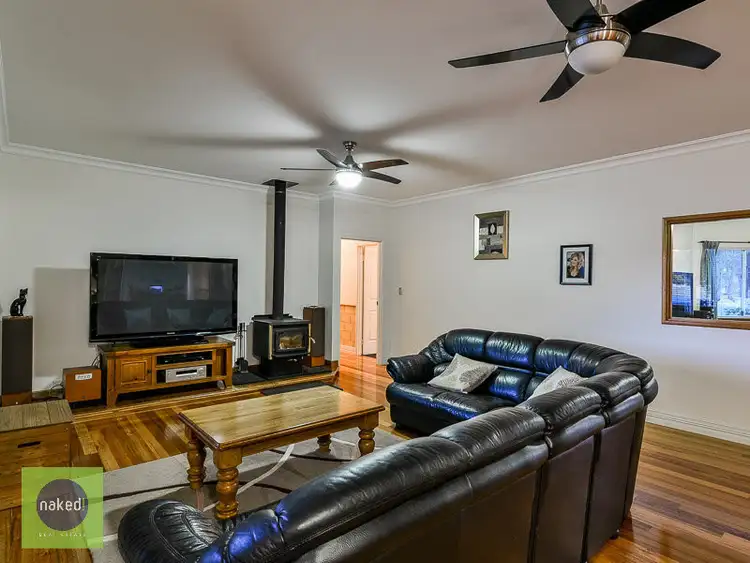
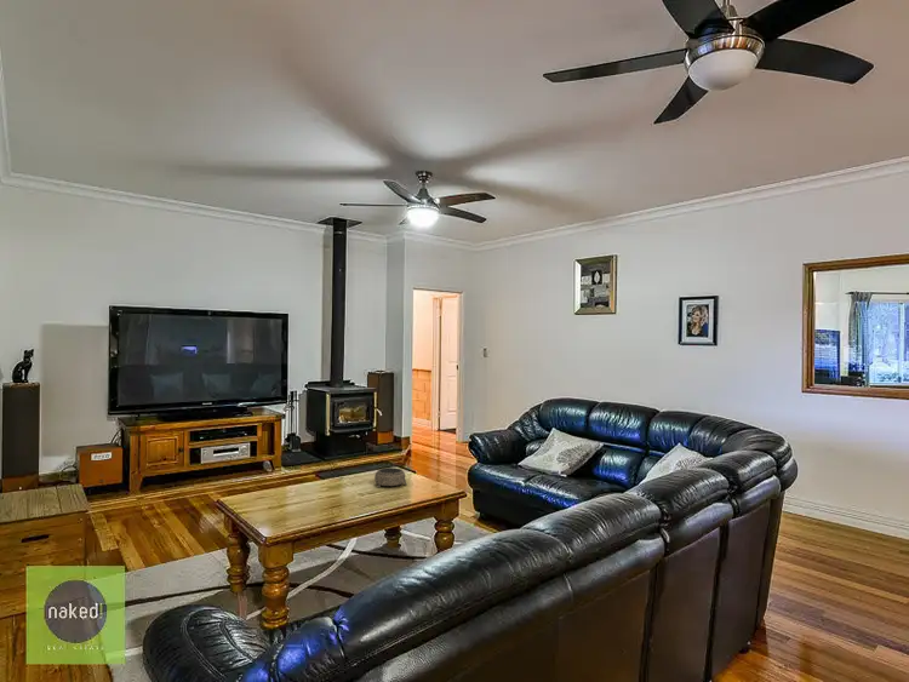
+ decorative bowl (389, 476)
